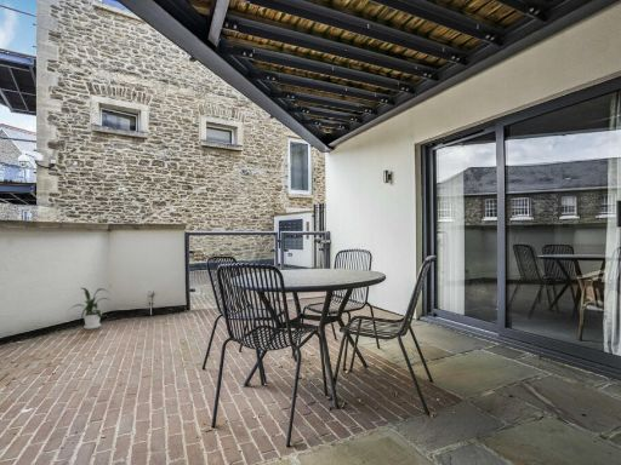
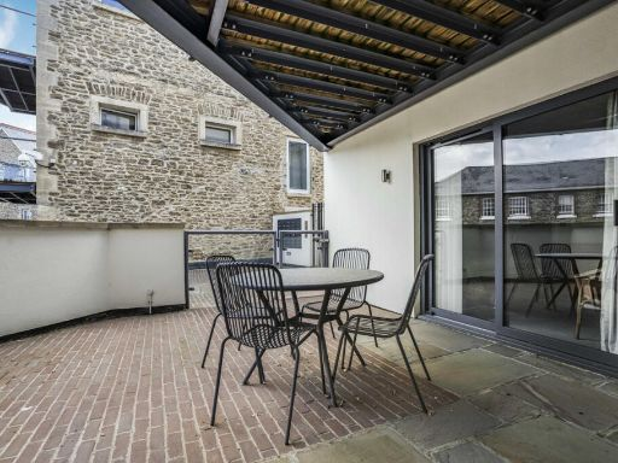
- house plant (91, 306)
